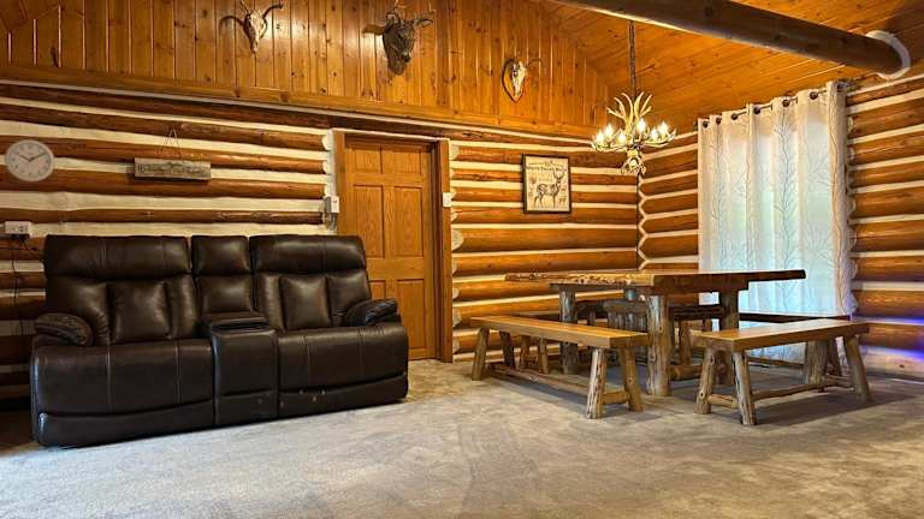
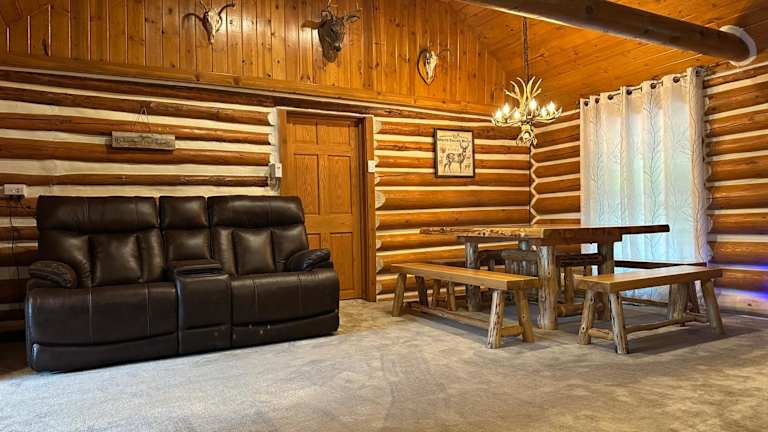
- wall clock (30, 160)
